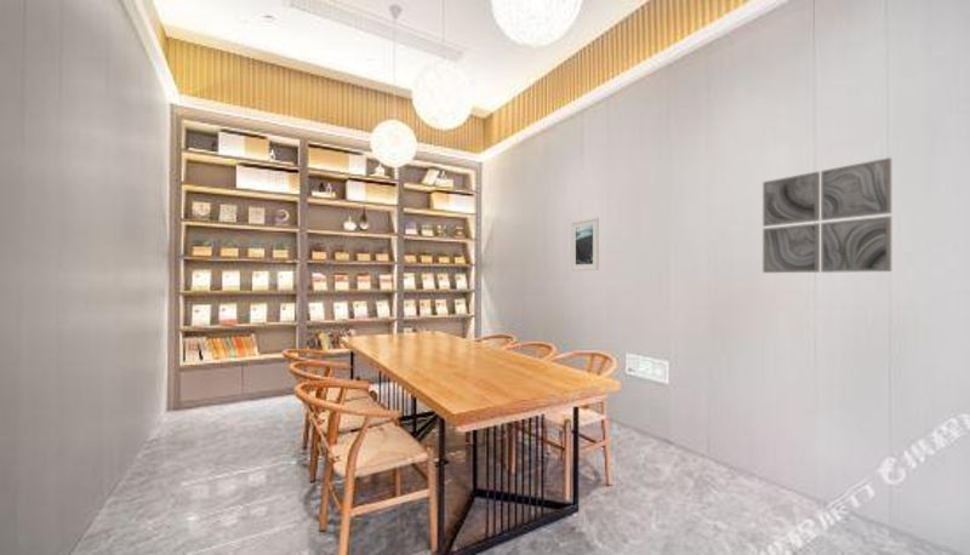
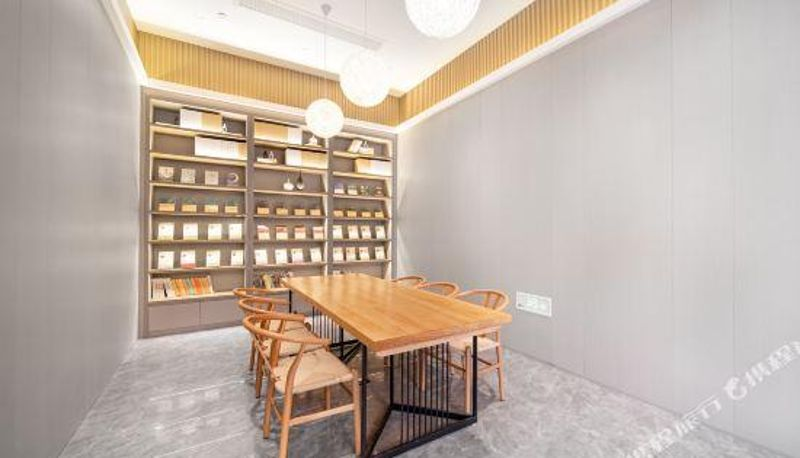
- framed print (583, 245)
- wall art (821, 223)
